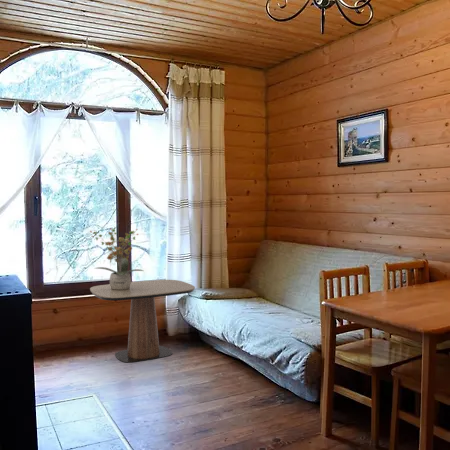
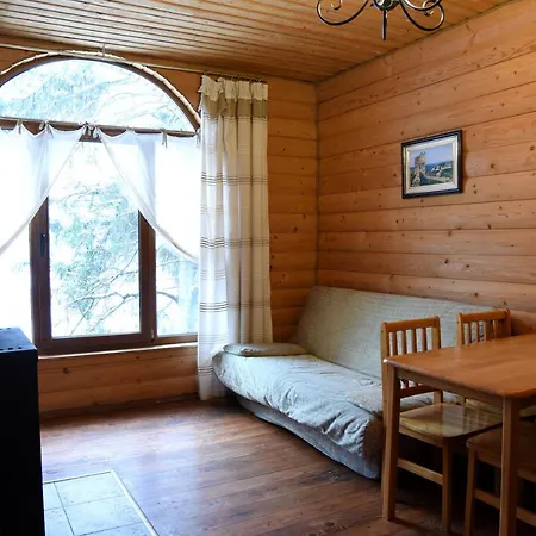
- potted plant (117, 258)
- side table (143, 320)
